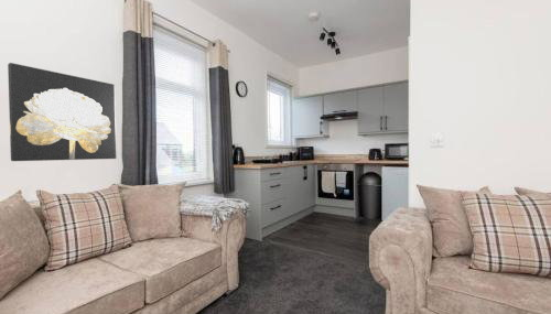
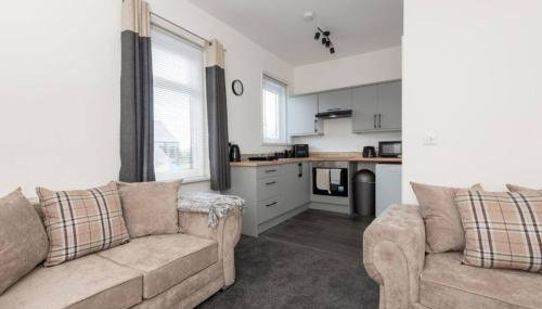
- wall art (69, 117)
